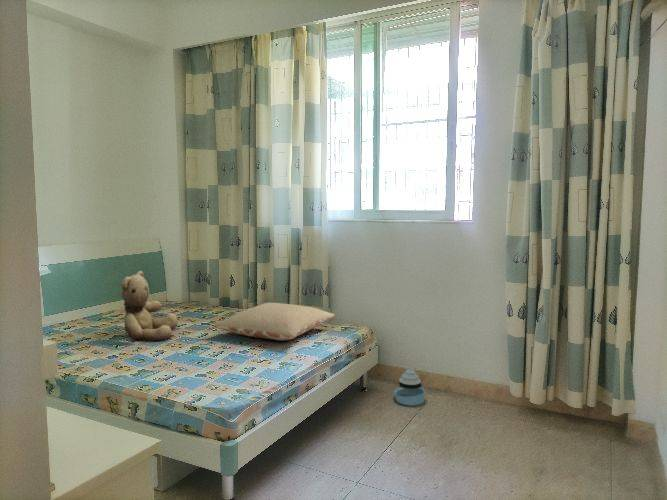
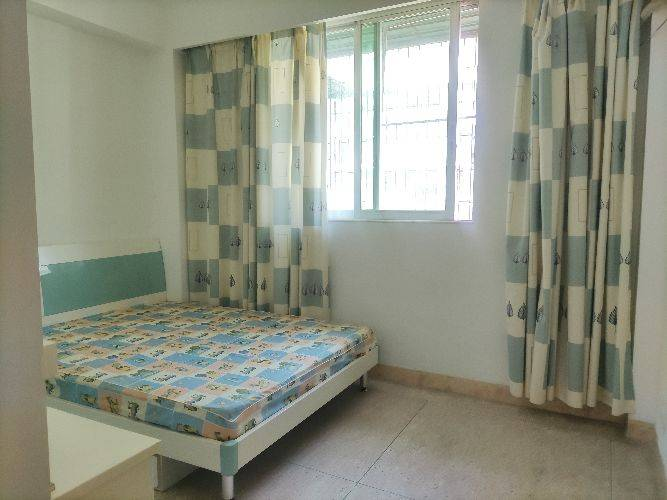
- pillow (276, 320)
- teddy bear (149, 303)
- stacking toy (409, 383)
